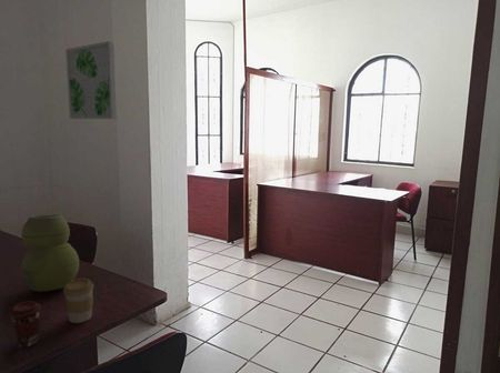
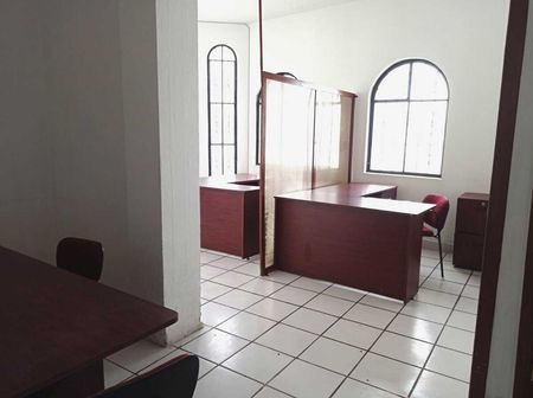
- coffee cup (27, 324)
- coffee cup (79, 300)
- wall art (90, 82)
- vase (50, 252)
